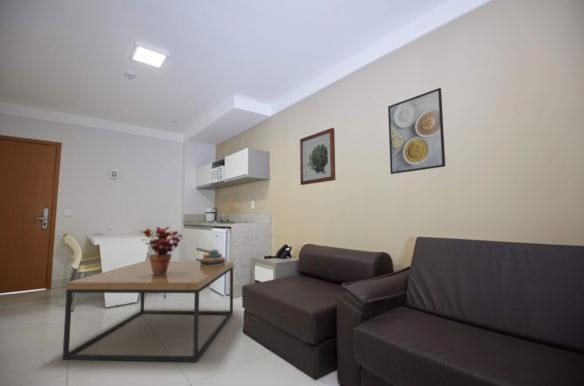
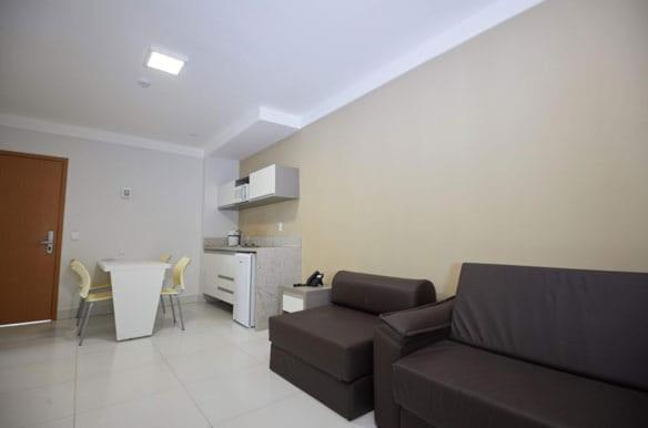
- coffee table (164, 292)
- potted plant (162, 250)
- decorative bowl (213, 256)
- wall art (316, 158)
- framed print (414, 133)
